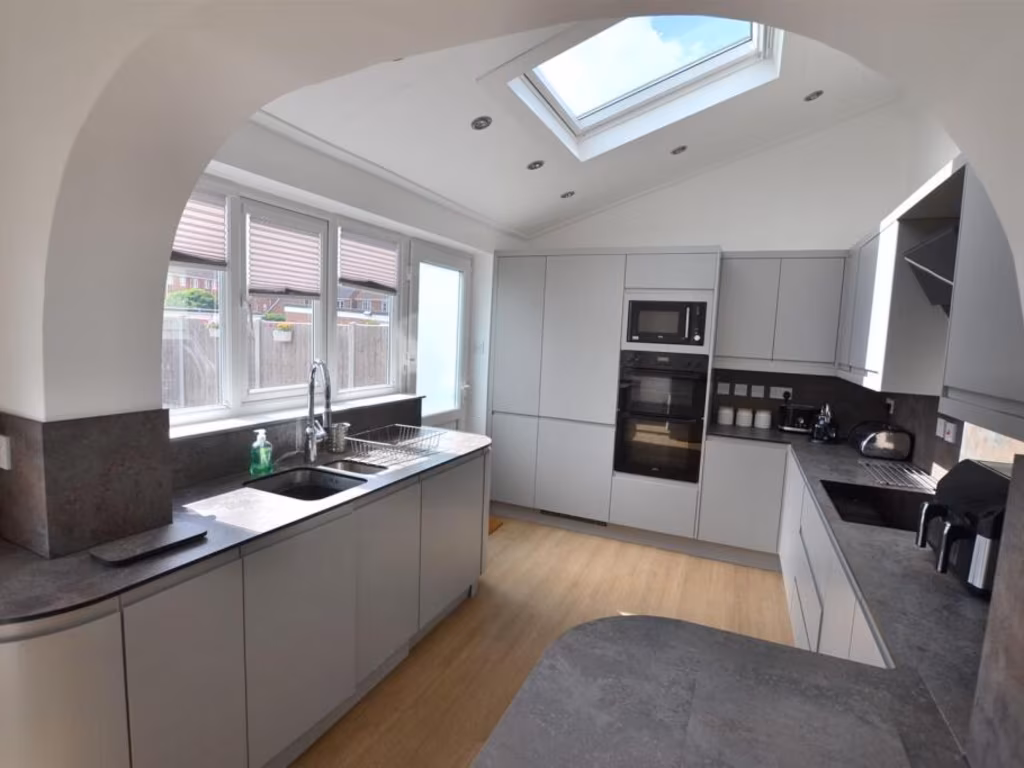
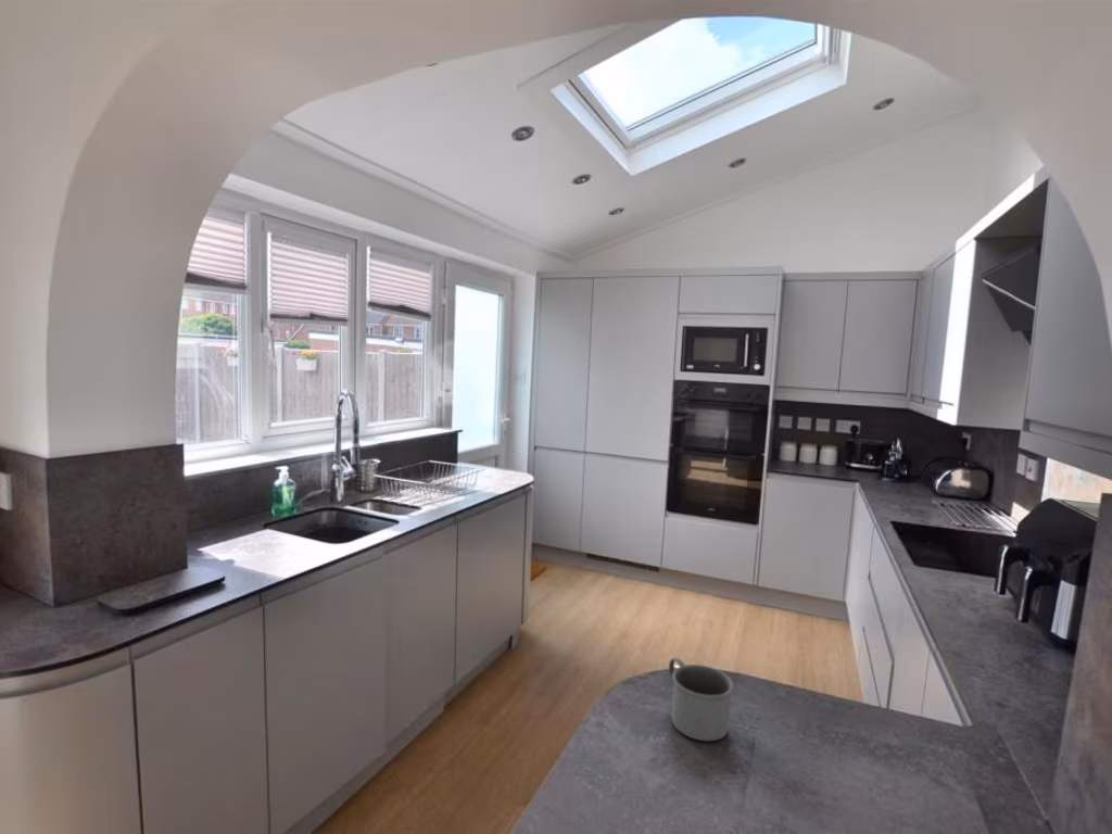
+ mug (696, 698)
